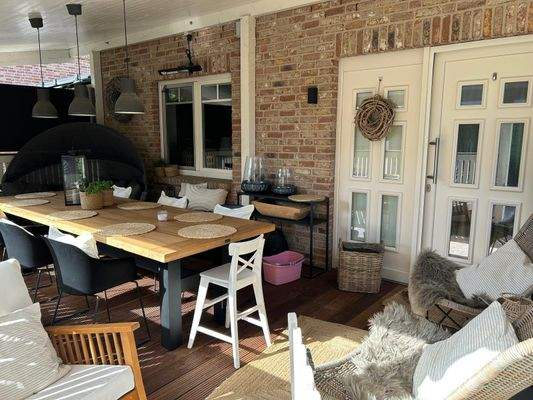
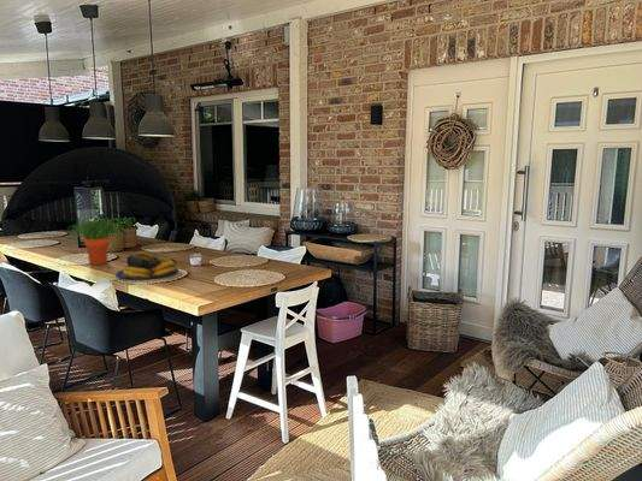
+ potted plant (98, 240)
+ fruit bowl (147, 262)
